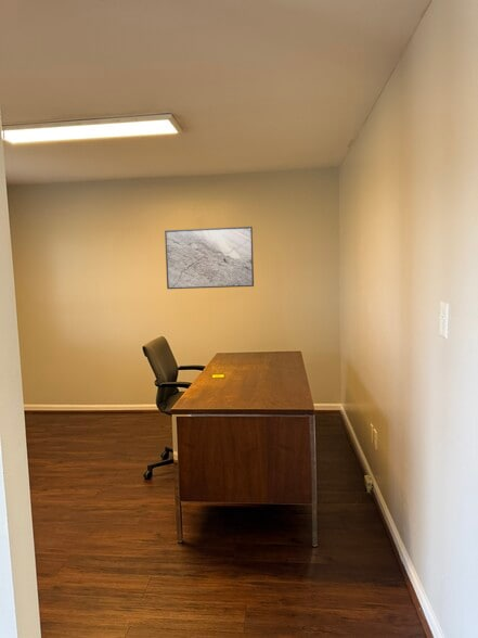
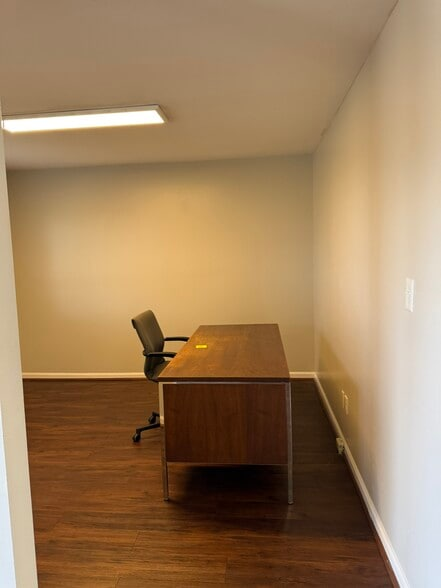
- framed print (208, 258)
